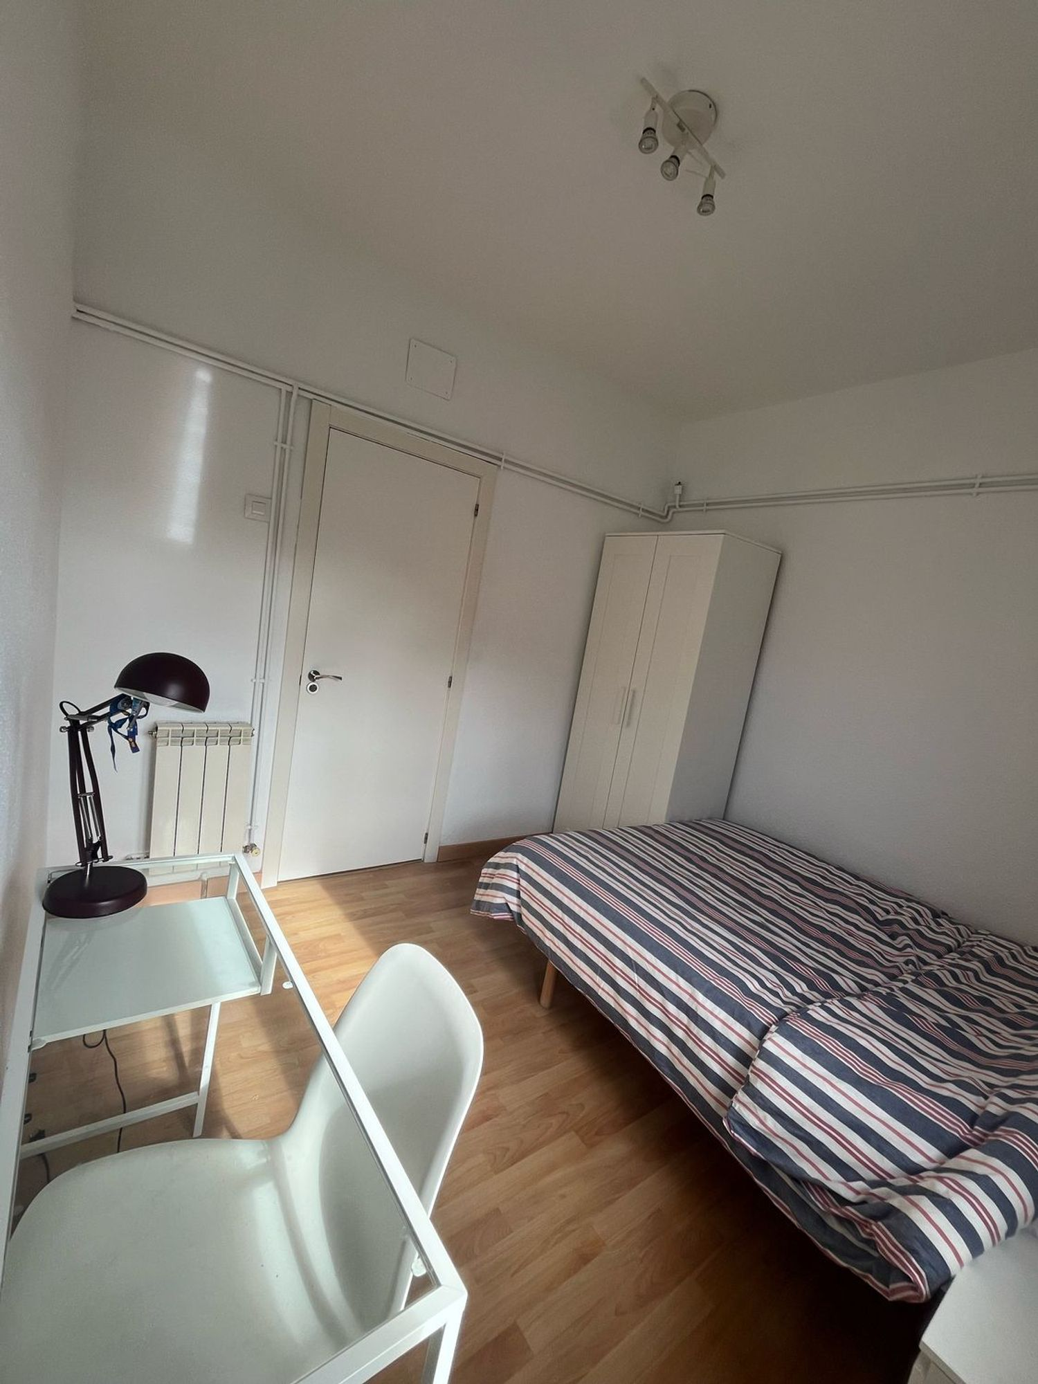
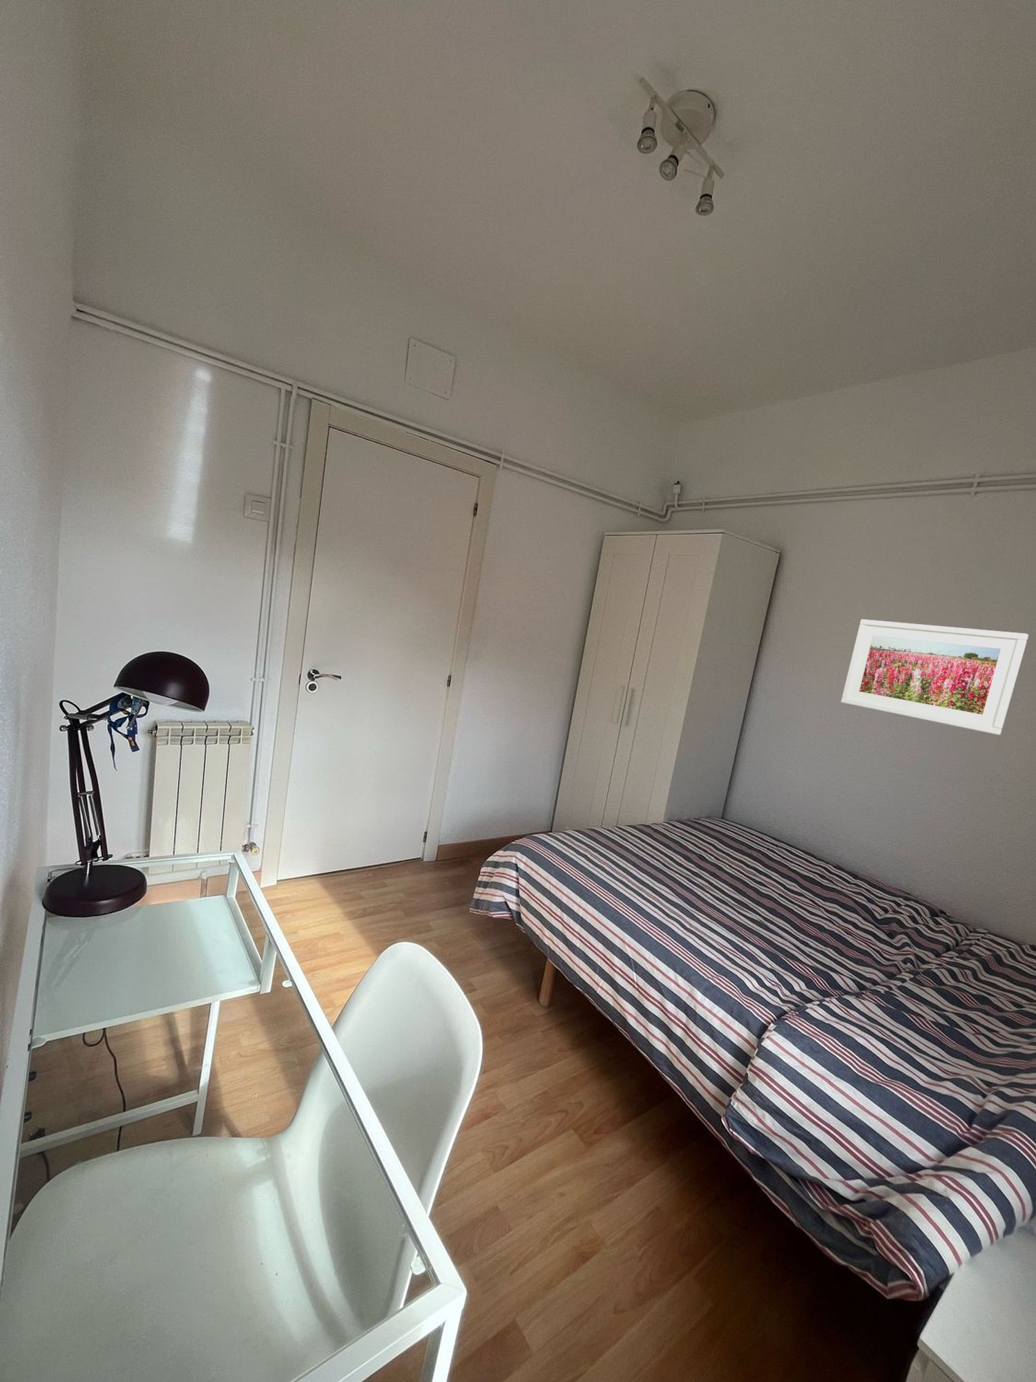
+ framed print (924, 671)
